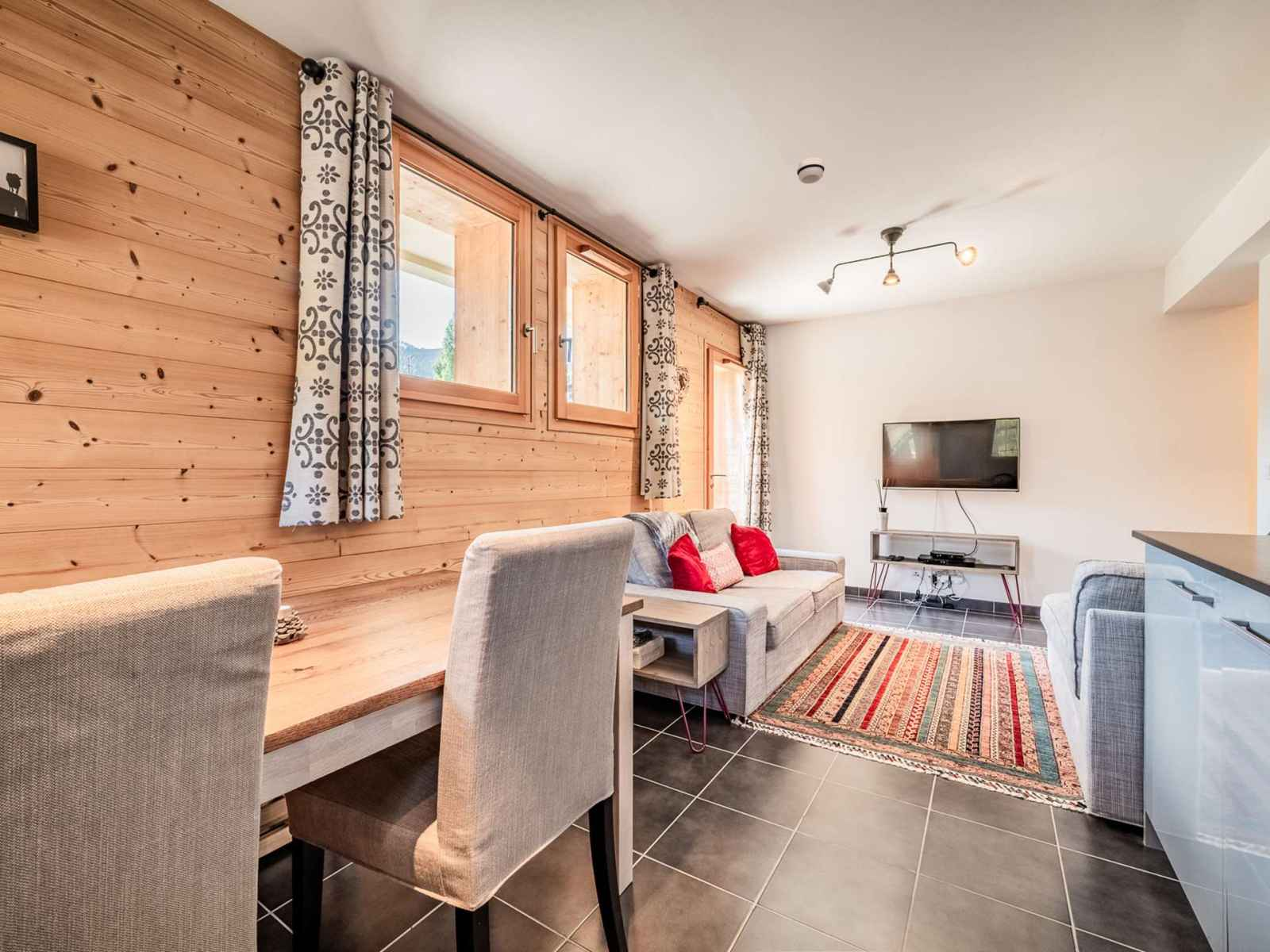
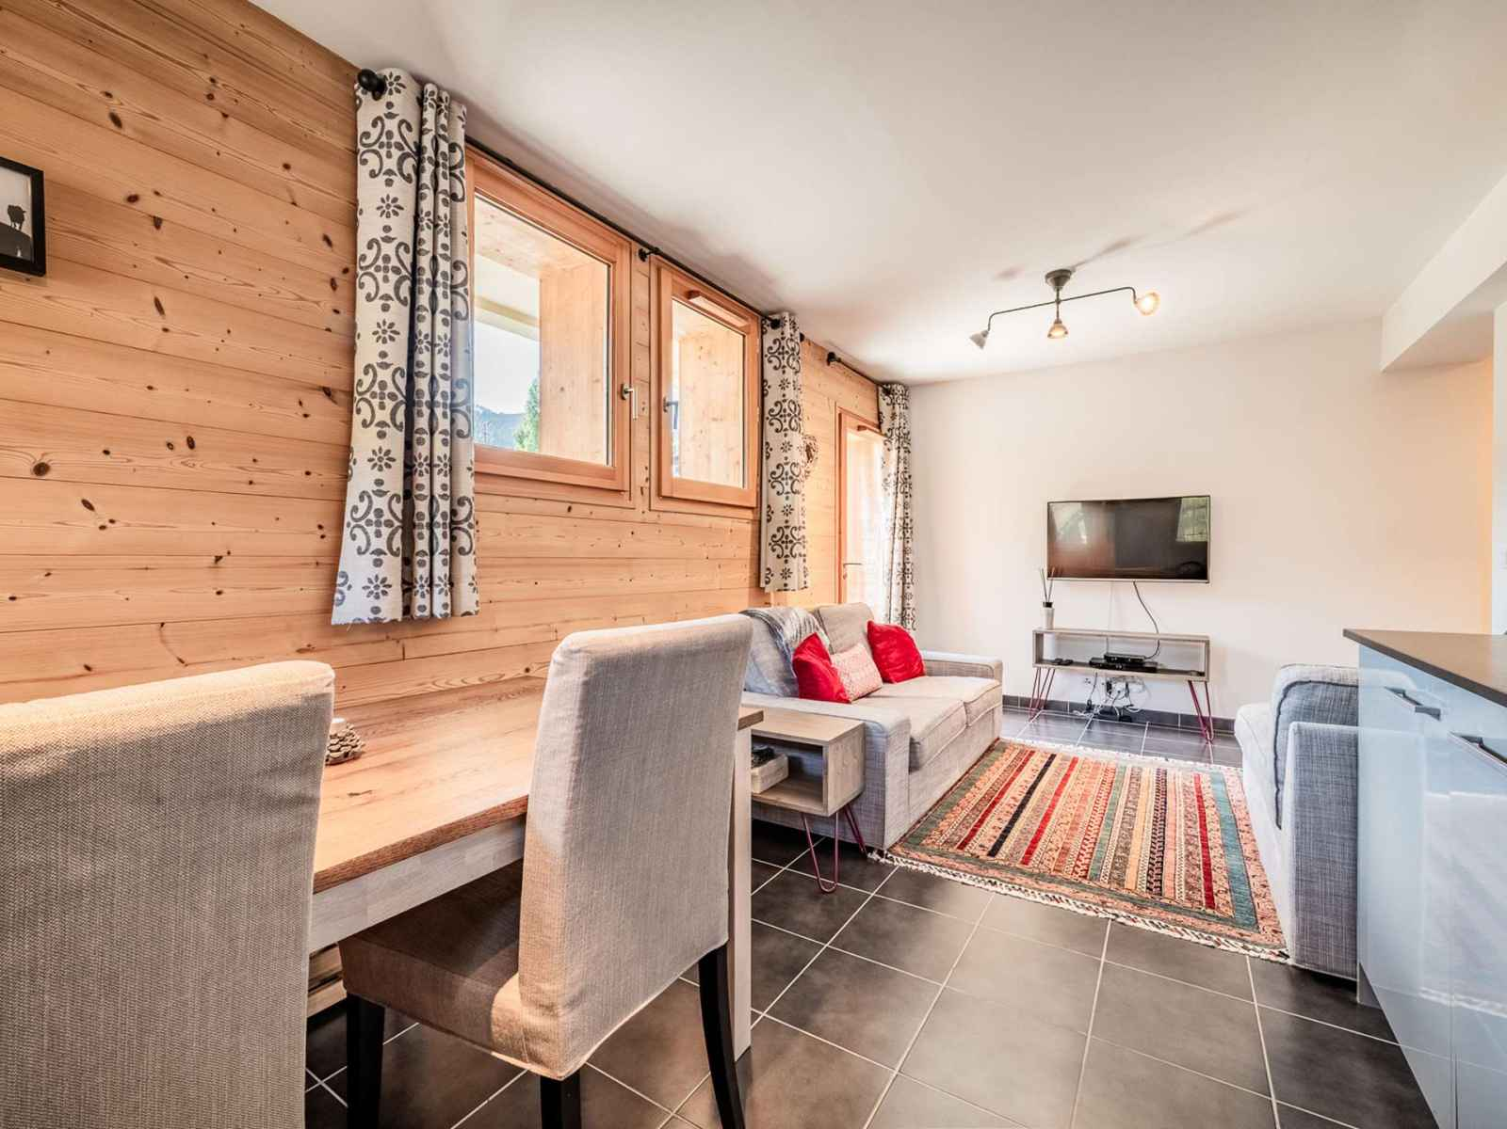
- smoke detector (810, 171)
